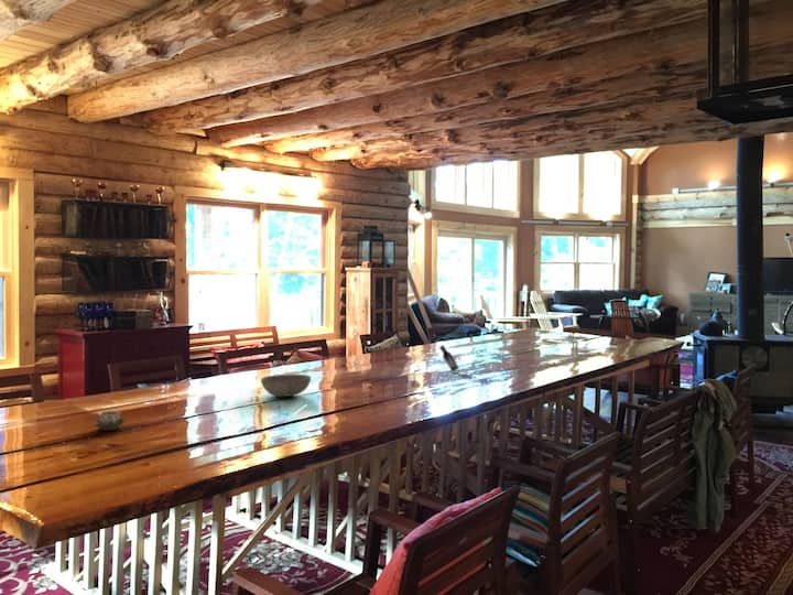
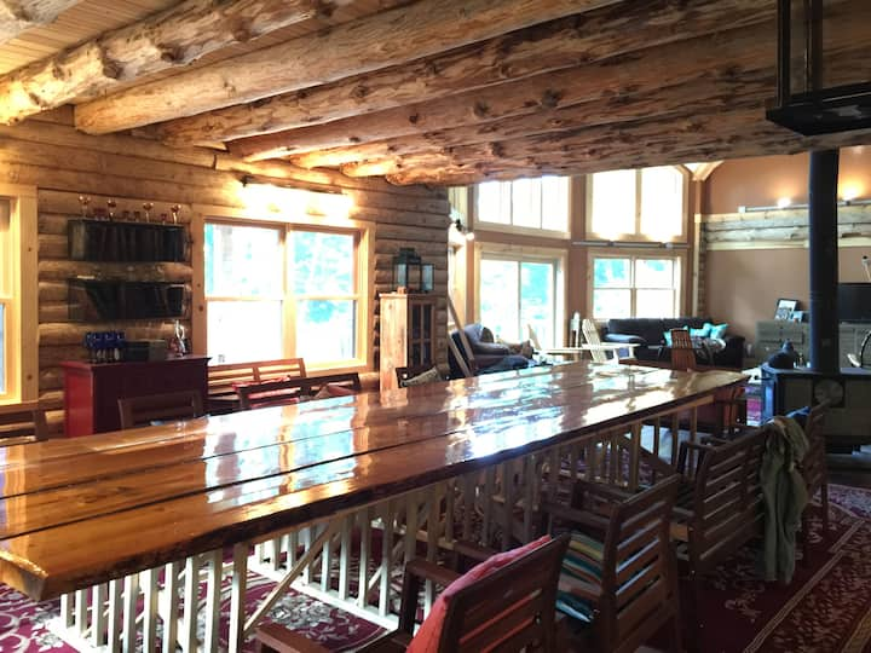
- cup (109, 420)
- bottle (439, 347)
- bowl (285, 386)
